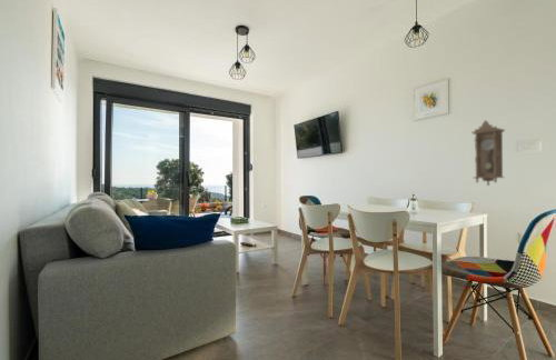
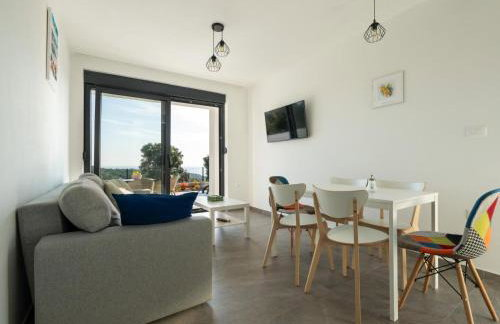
- pendulum clock (487, 153)
